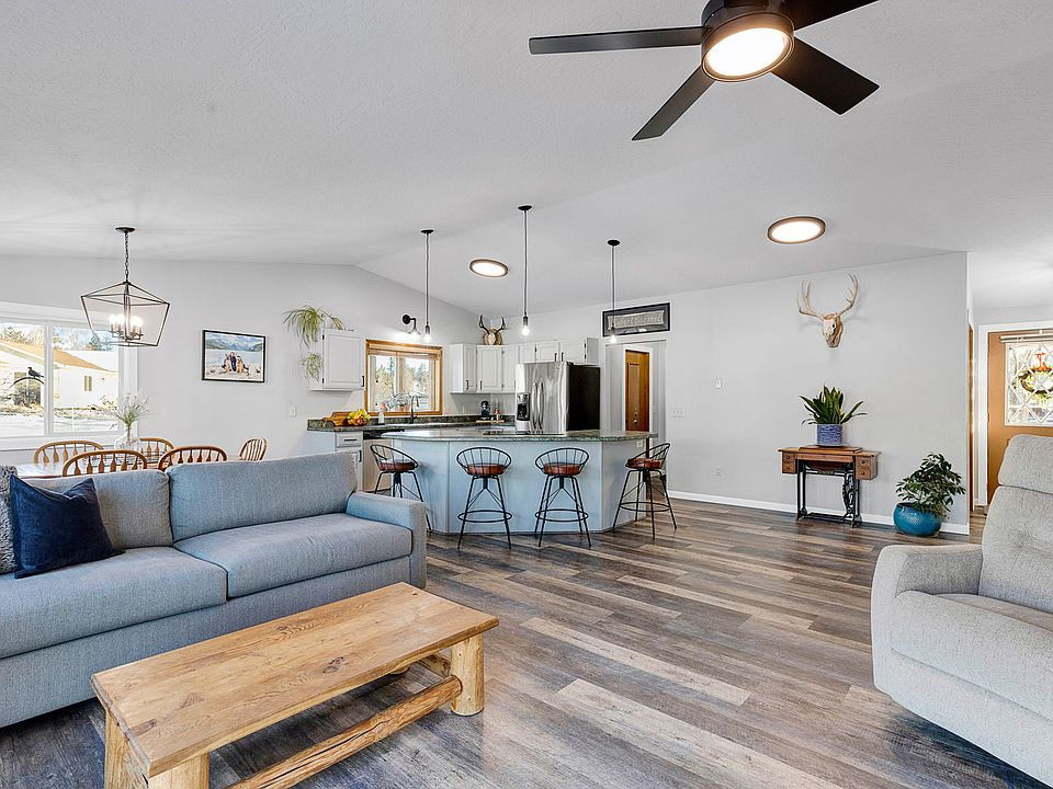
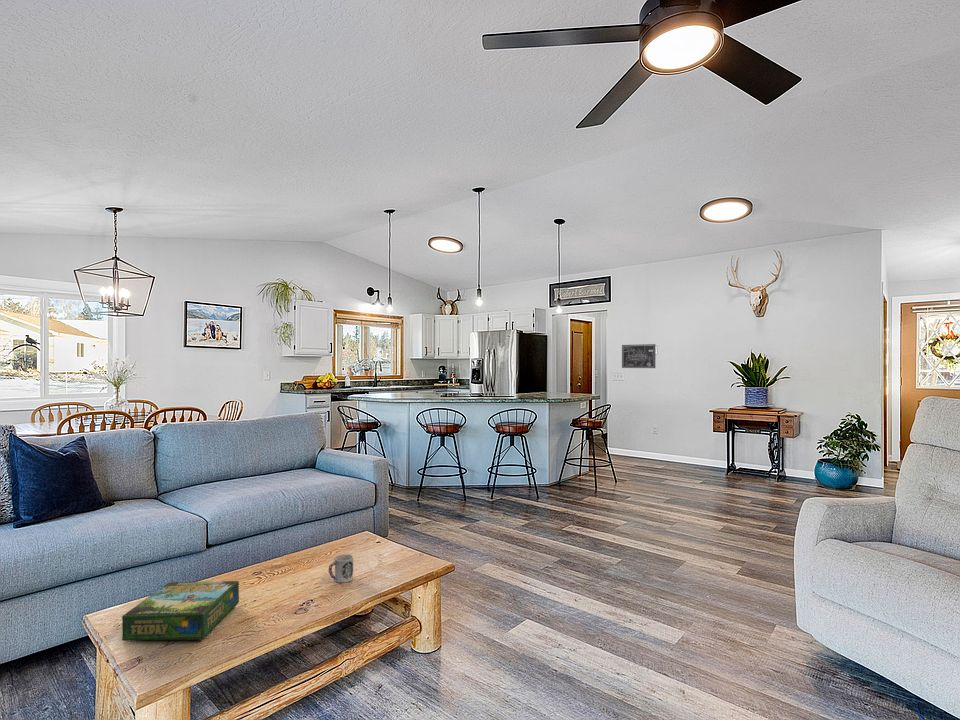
+ wall art (638, 356)
+ board game (184, 608)
+ cup (340, 569)
